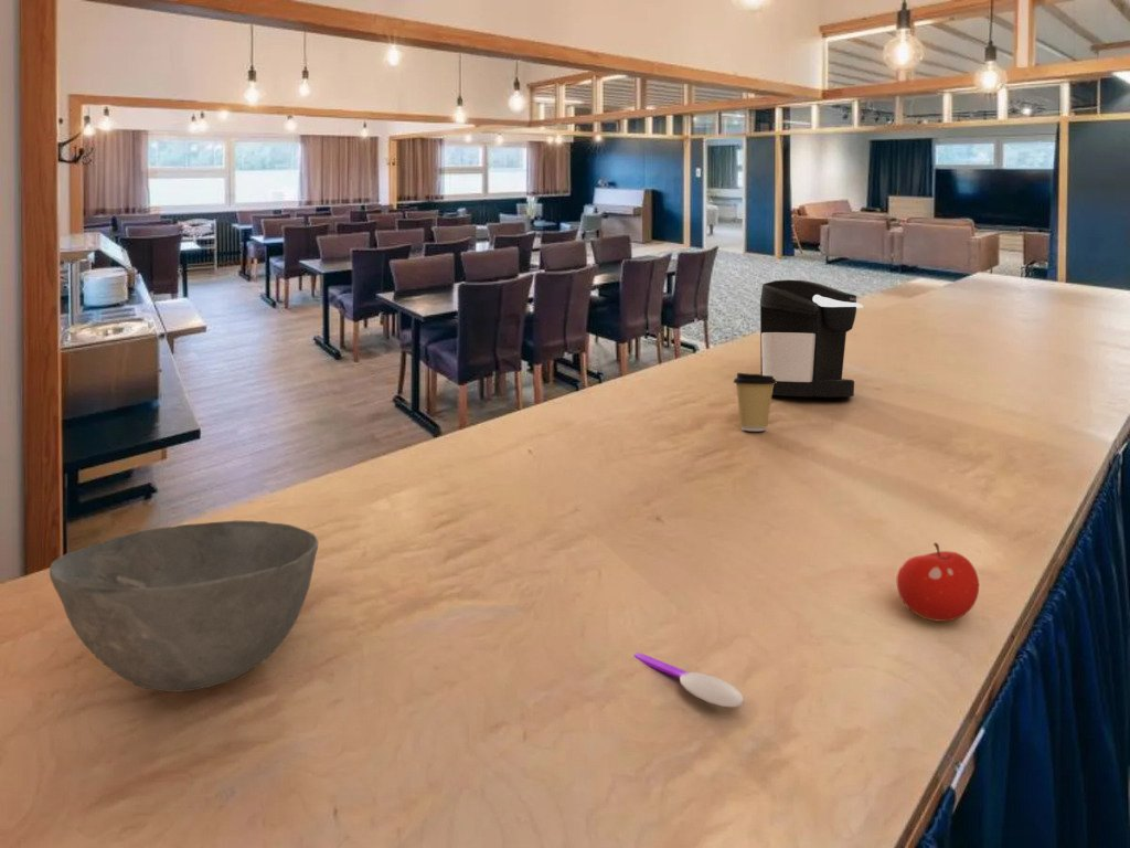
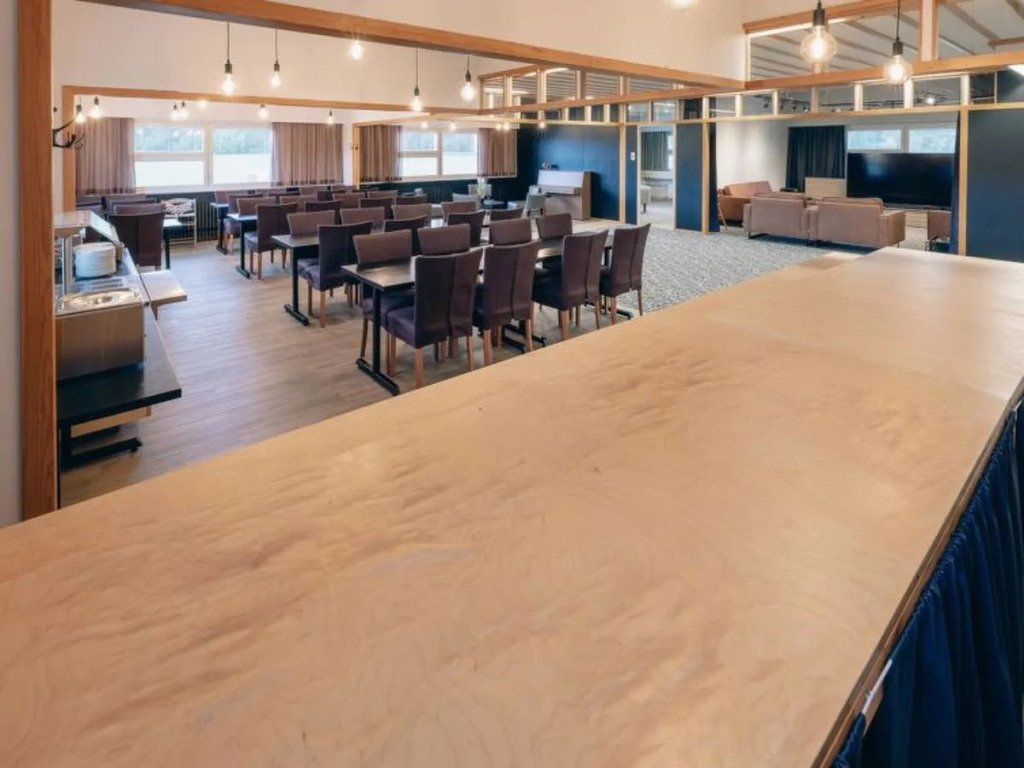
- bowl (196, 611)
- coffee cup (754, 401)
- fruit (937, 580)
- coffee maker (810, 337)
- spoon (669, 668)
